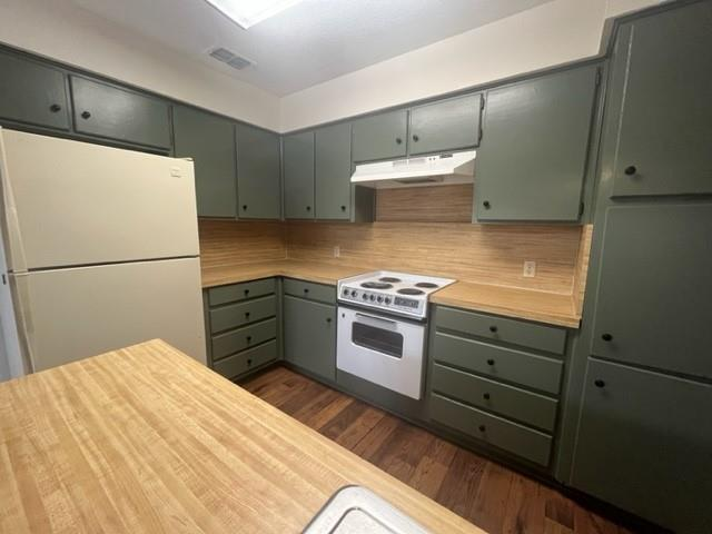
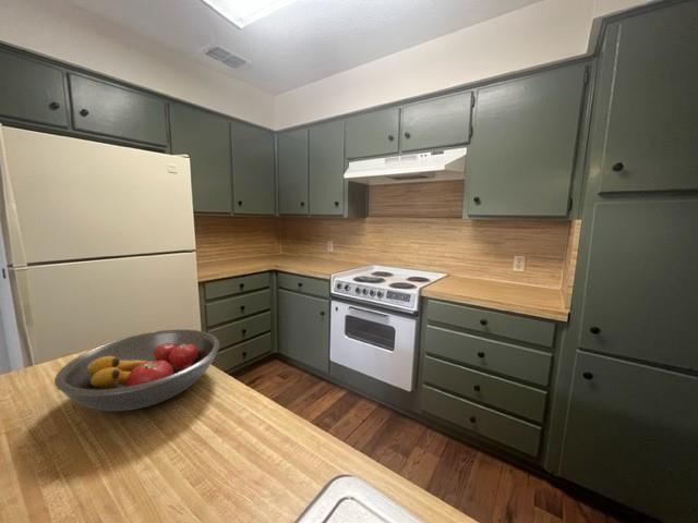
+ fruit bowl (148, 366)
